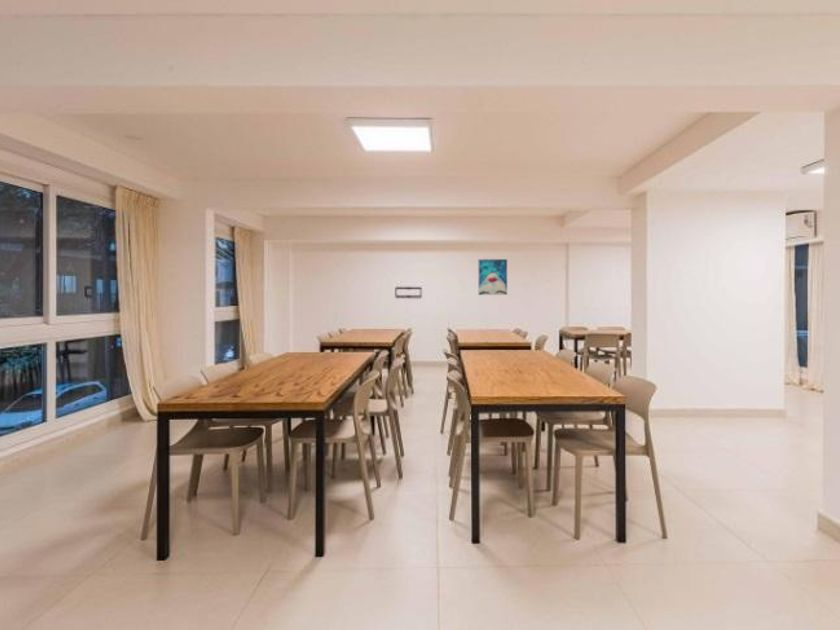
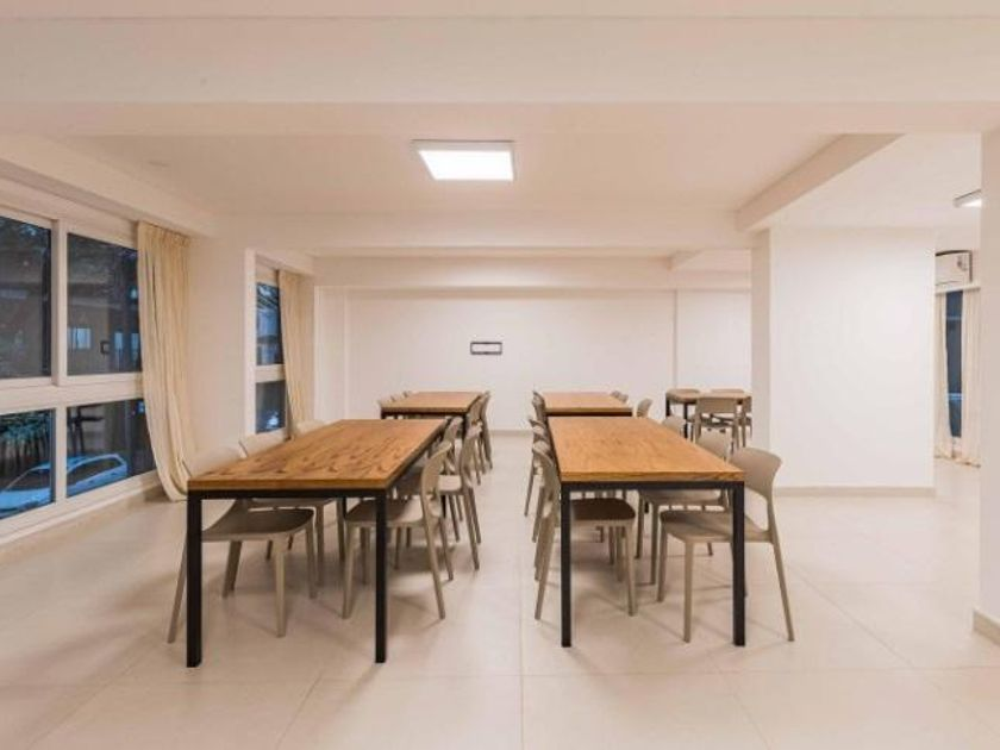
- wall art (492, 277)
